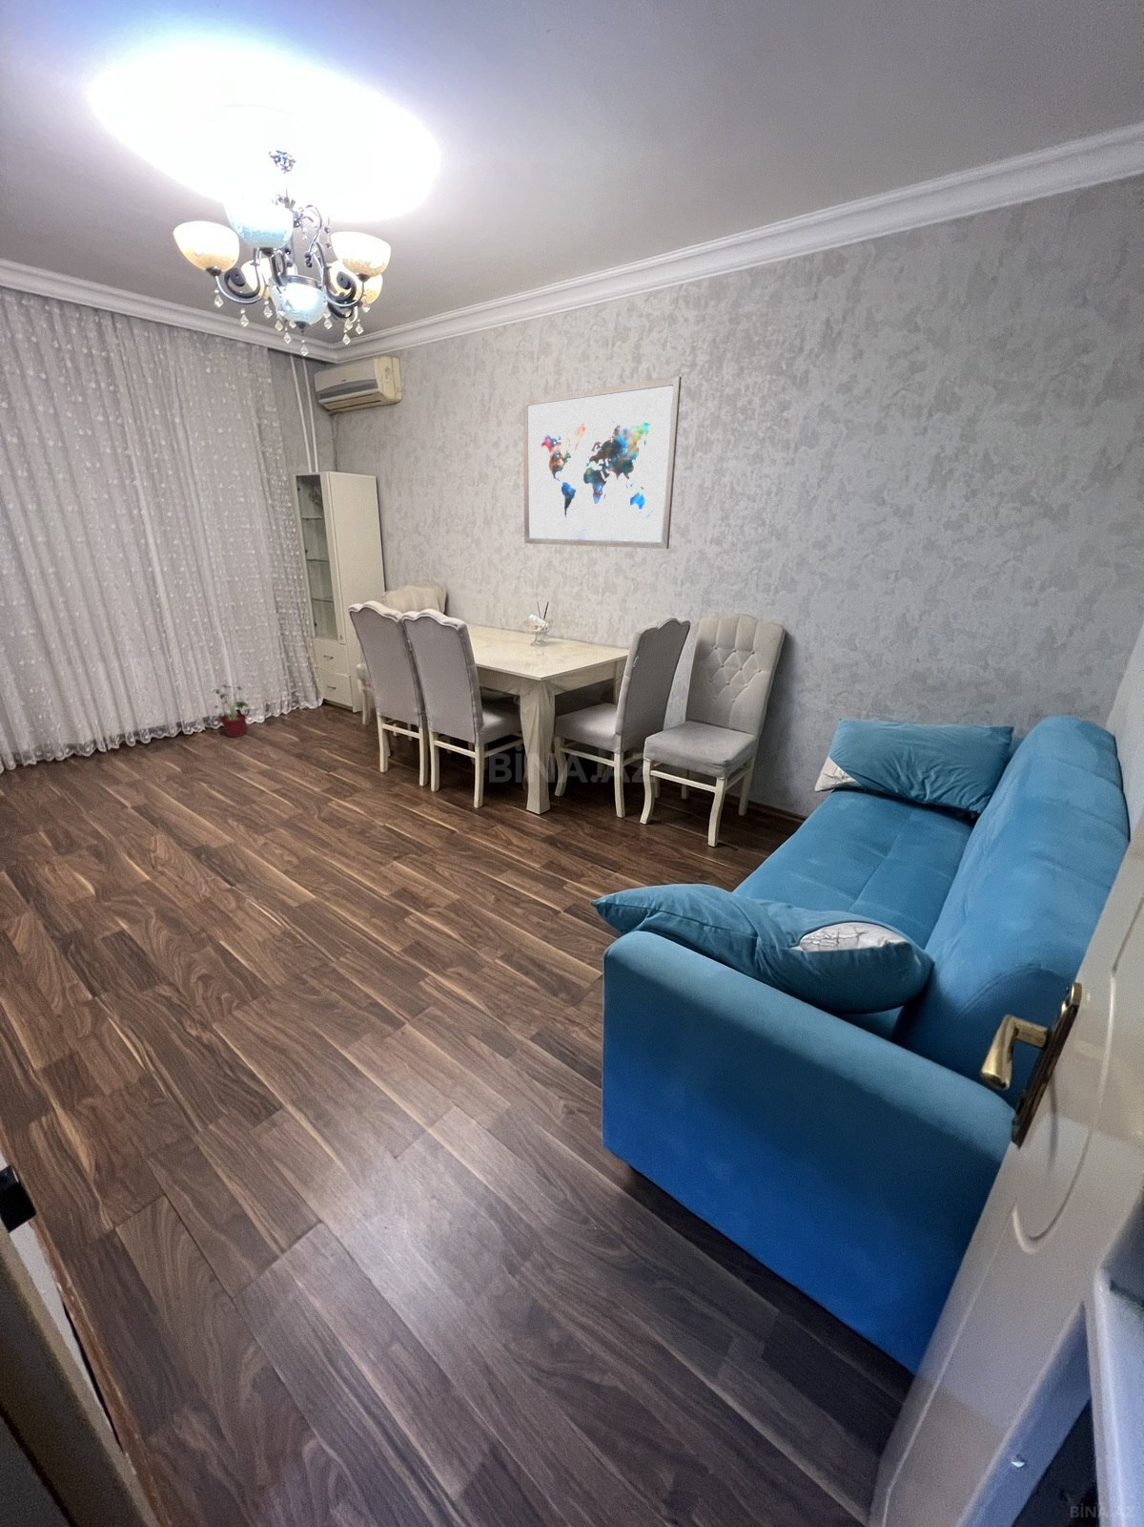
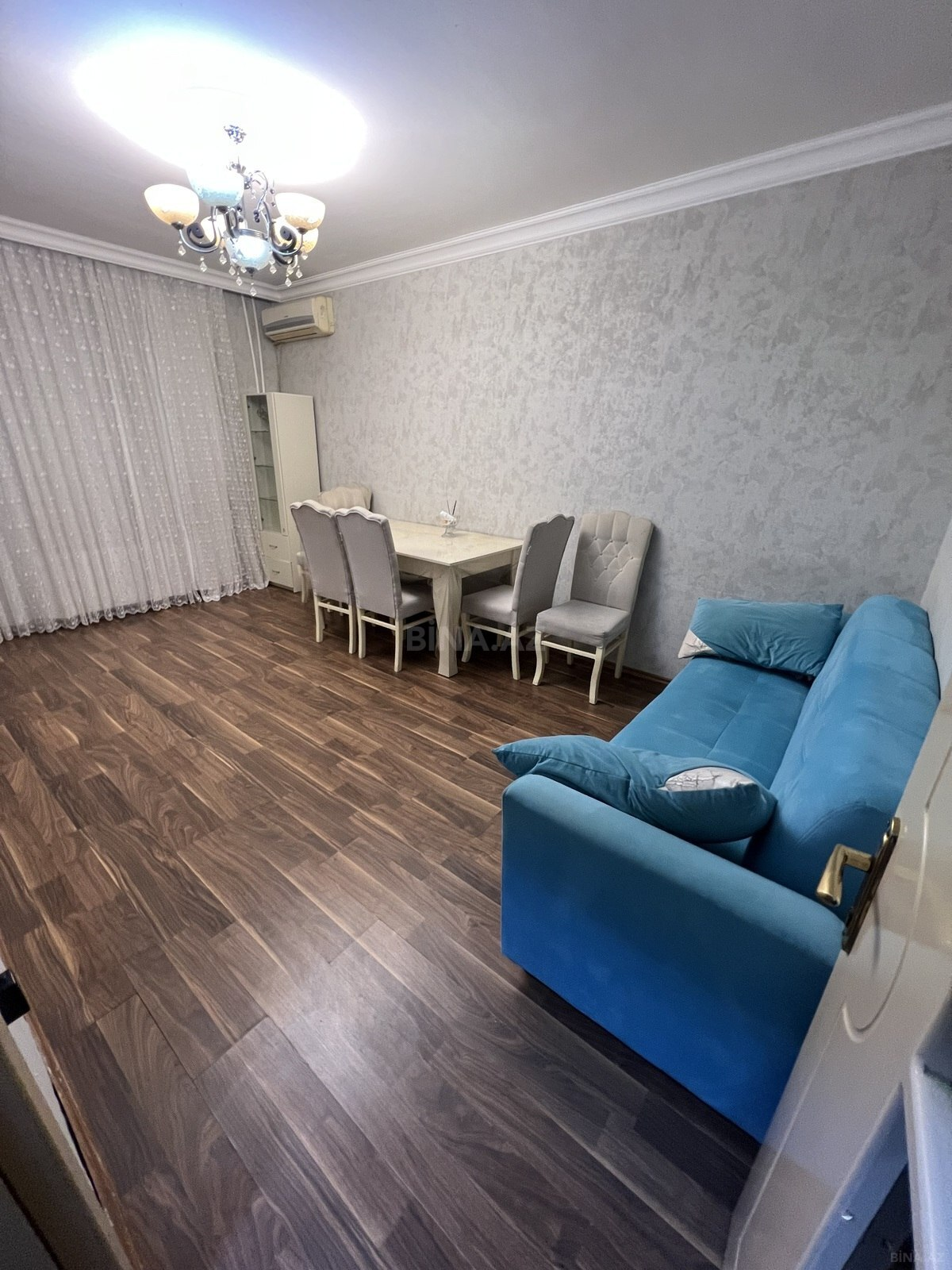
- potted plant (230, 708)
- wall art (592, 470)
